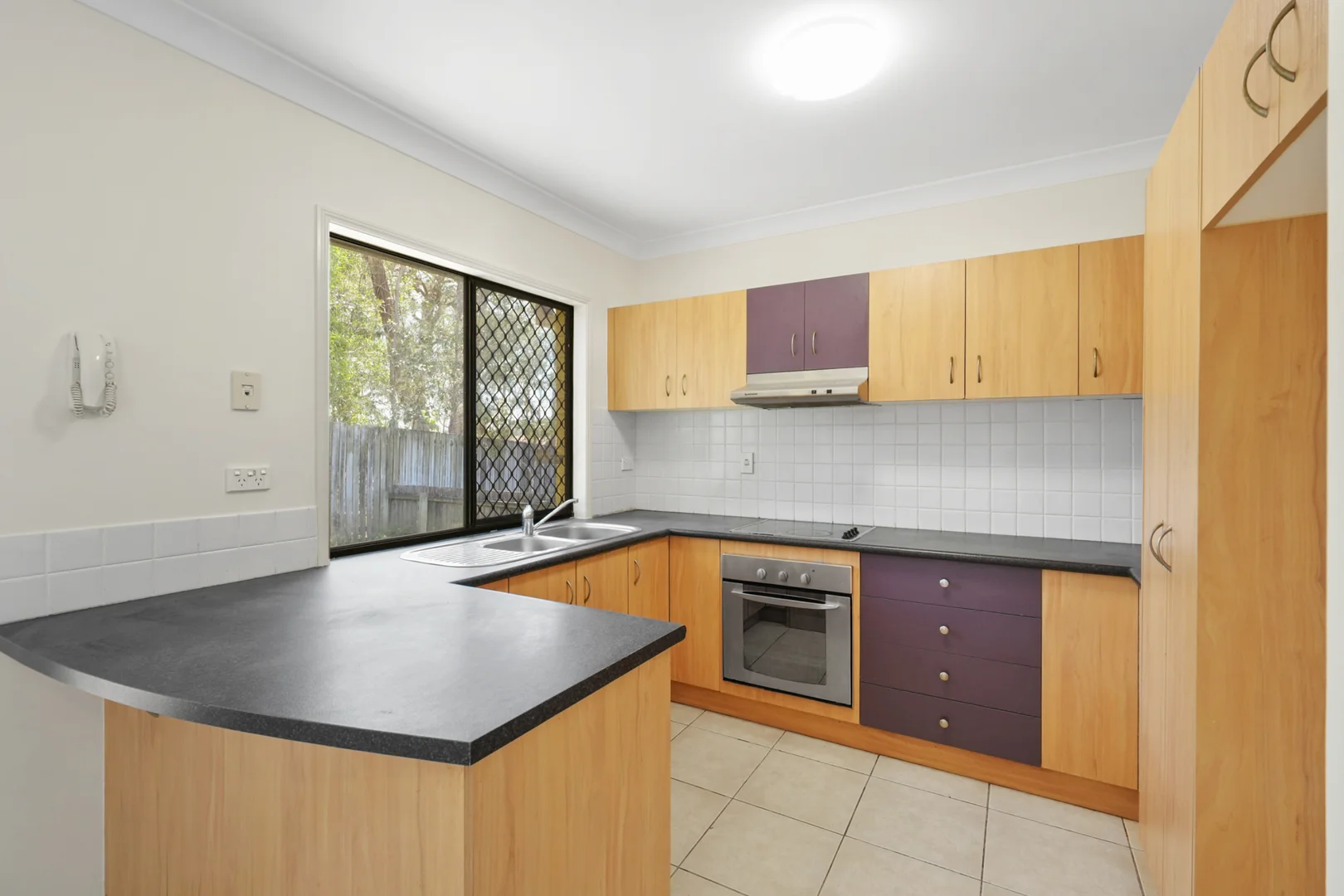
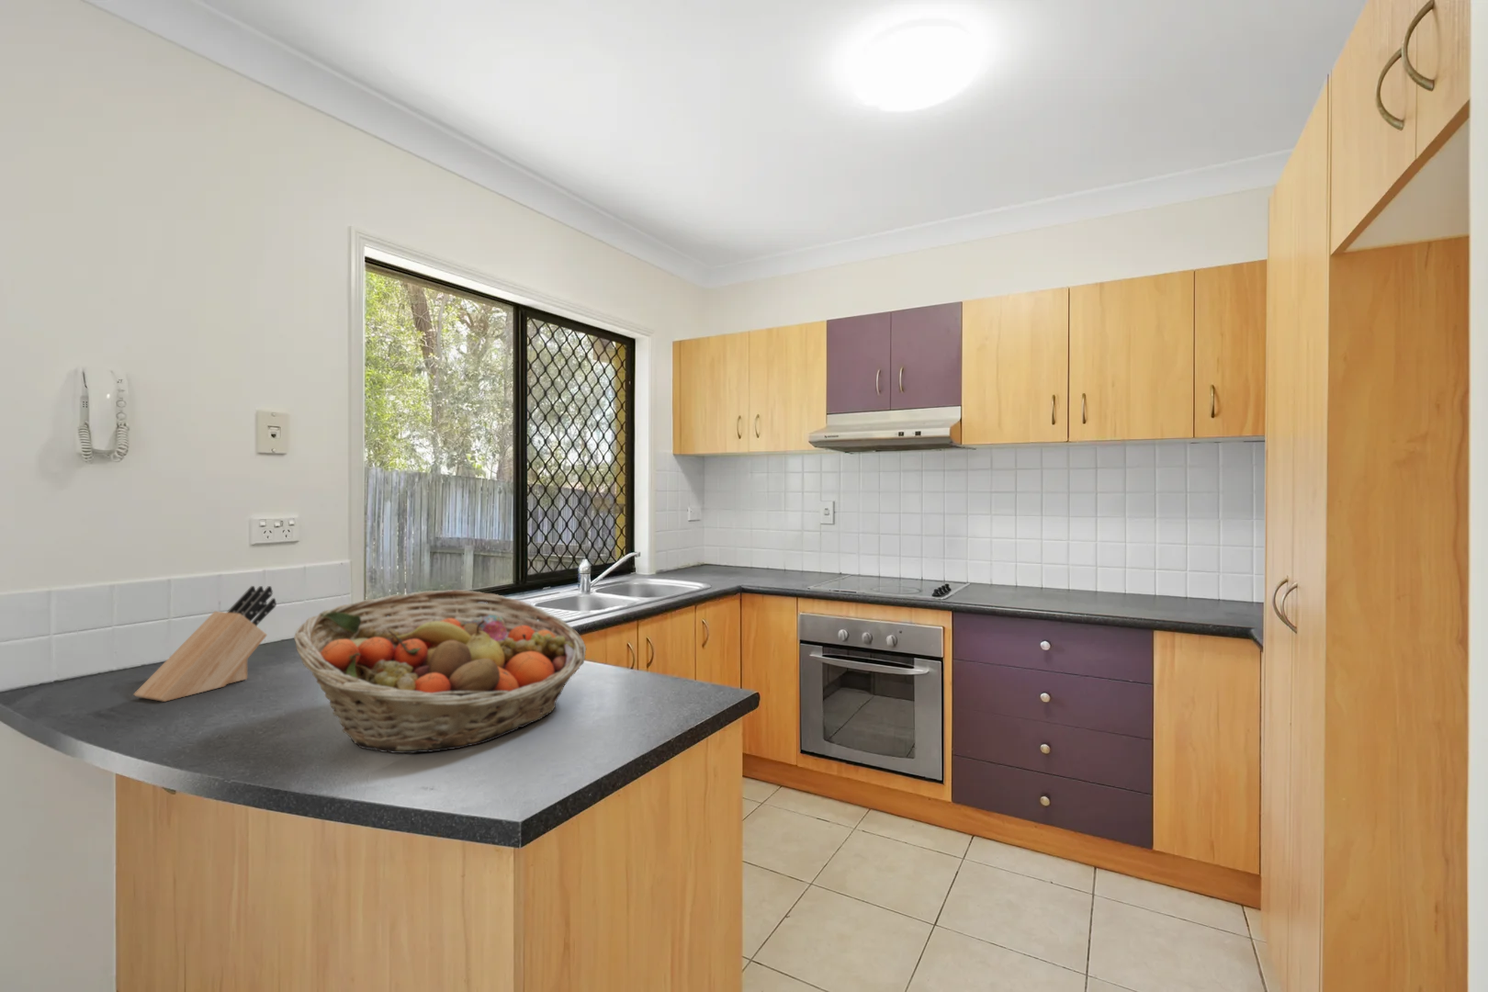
+ knife block (213, 638)
+ fruit basket (454, 660)
